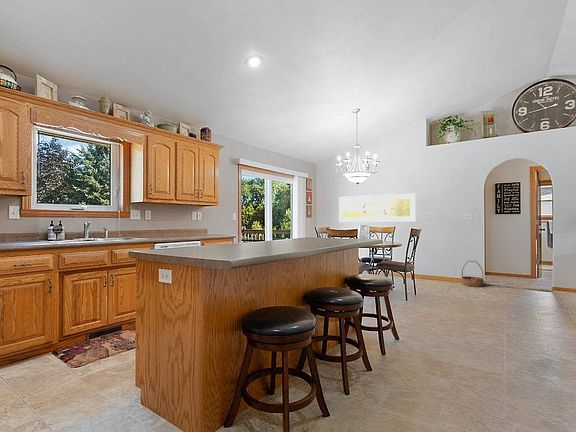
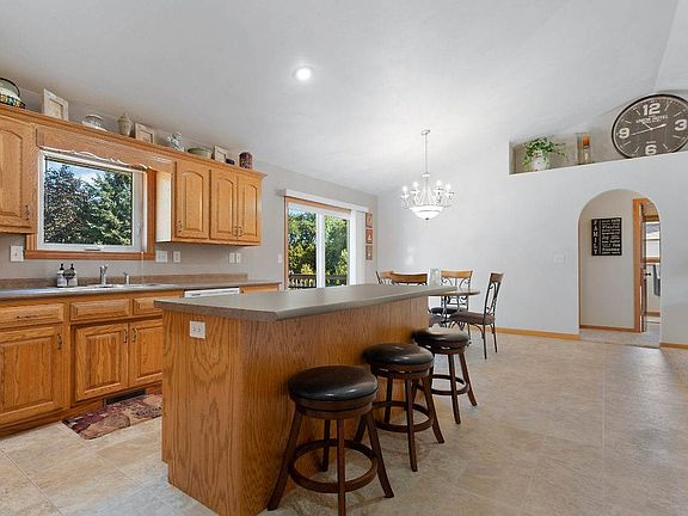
- basket (472, 277)
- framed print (374, 208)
